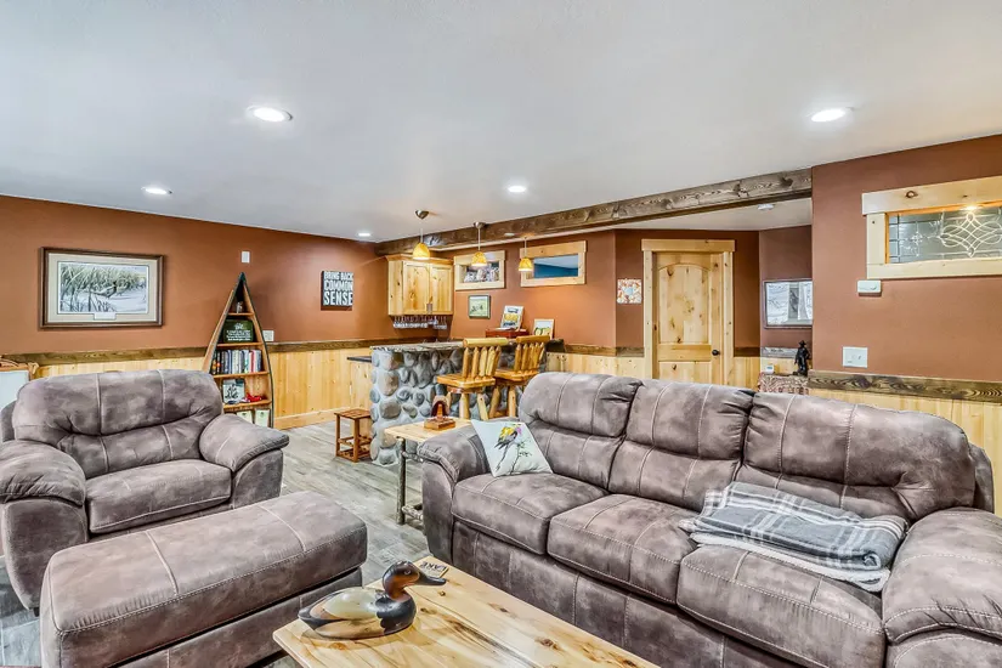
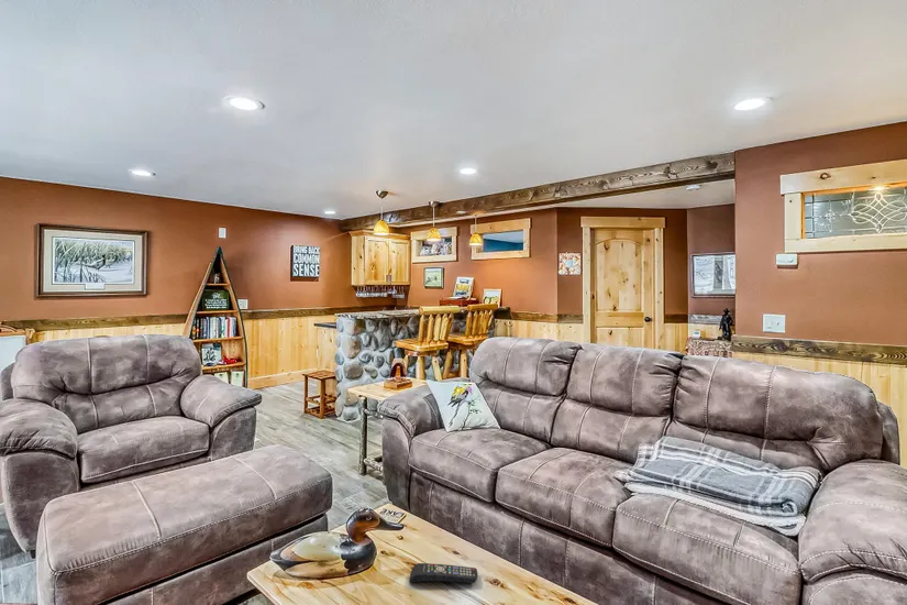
+ remote control (443, 573)
